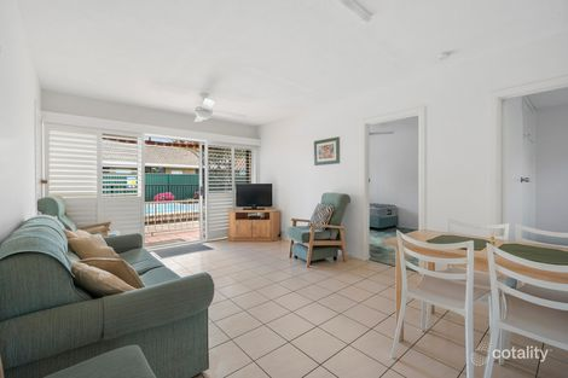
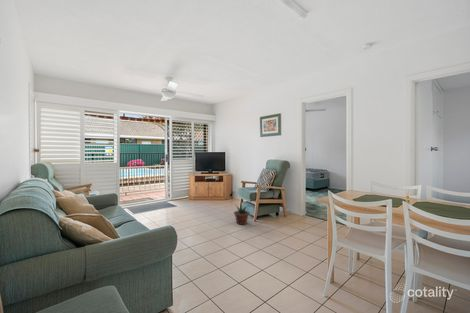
+ potted plant (242, 213)
